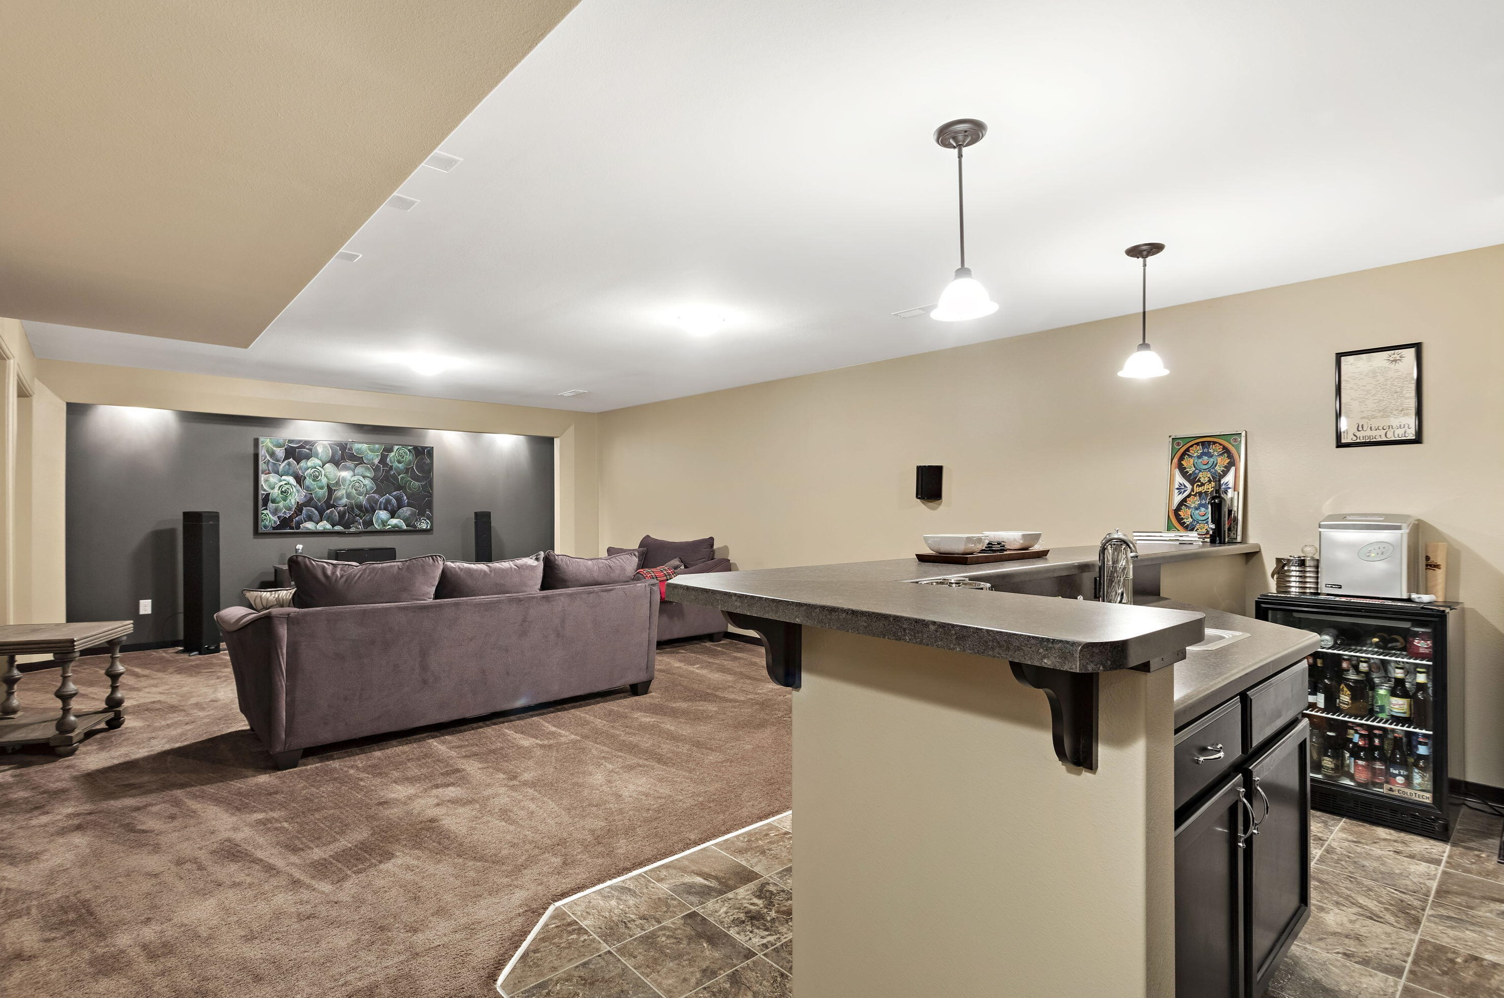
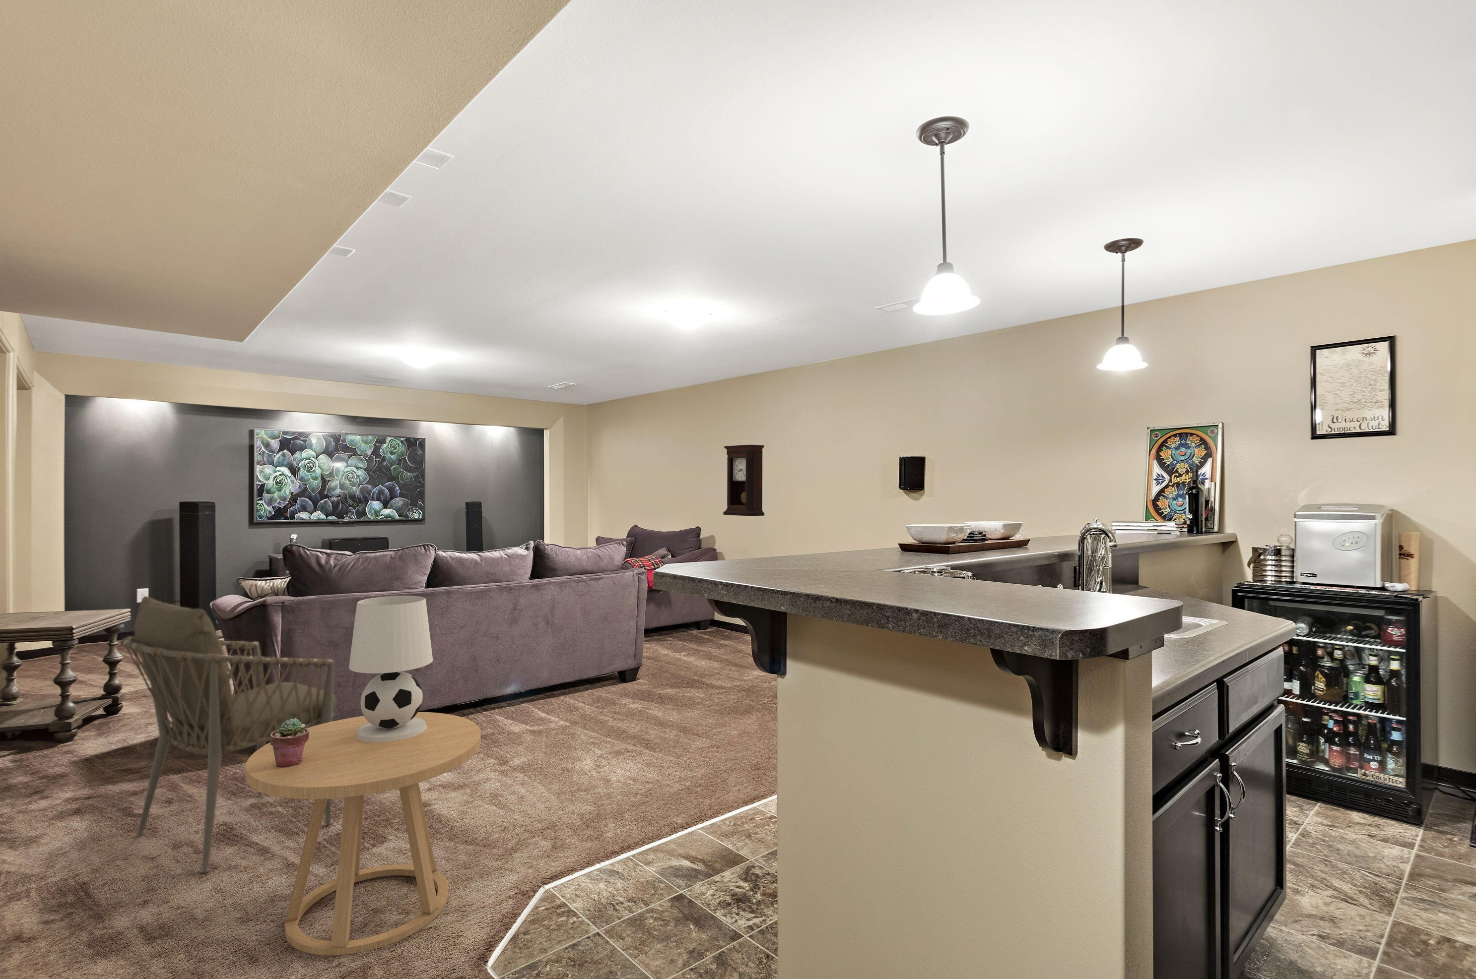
+ armchair (233, 711)
+ pendulum clock (742, 480)
+ potted succulent (290, 741)
+ table lamp (391, 664)
+ side table (362, 826)
